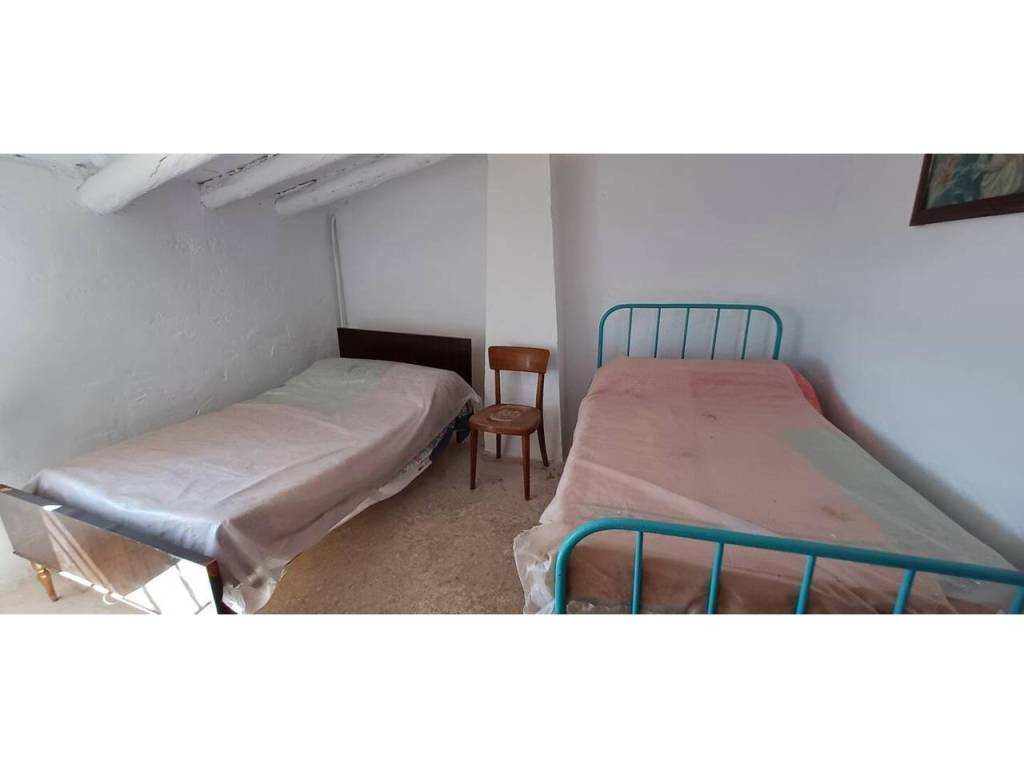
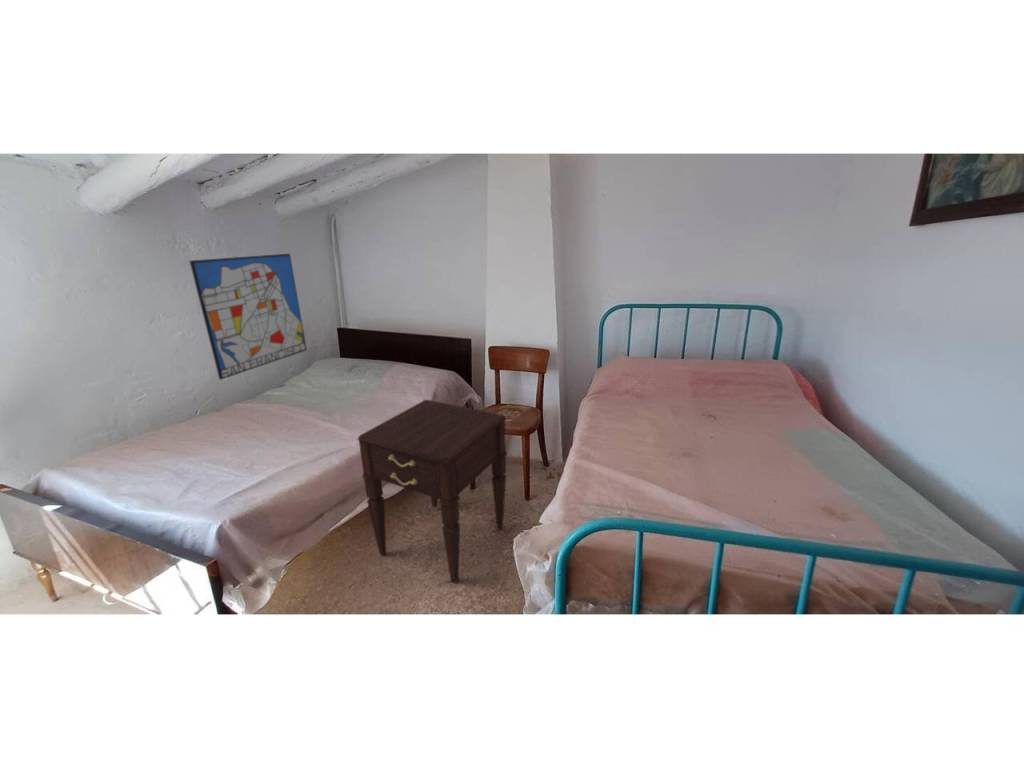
+ nightstand (439, 486)
+ wall art (257, 312)
